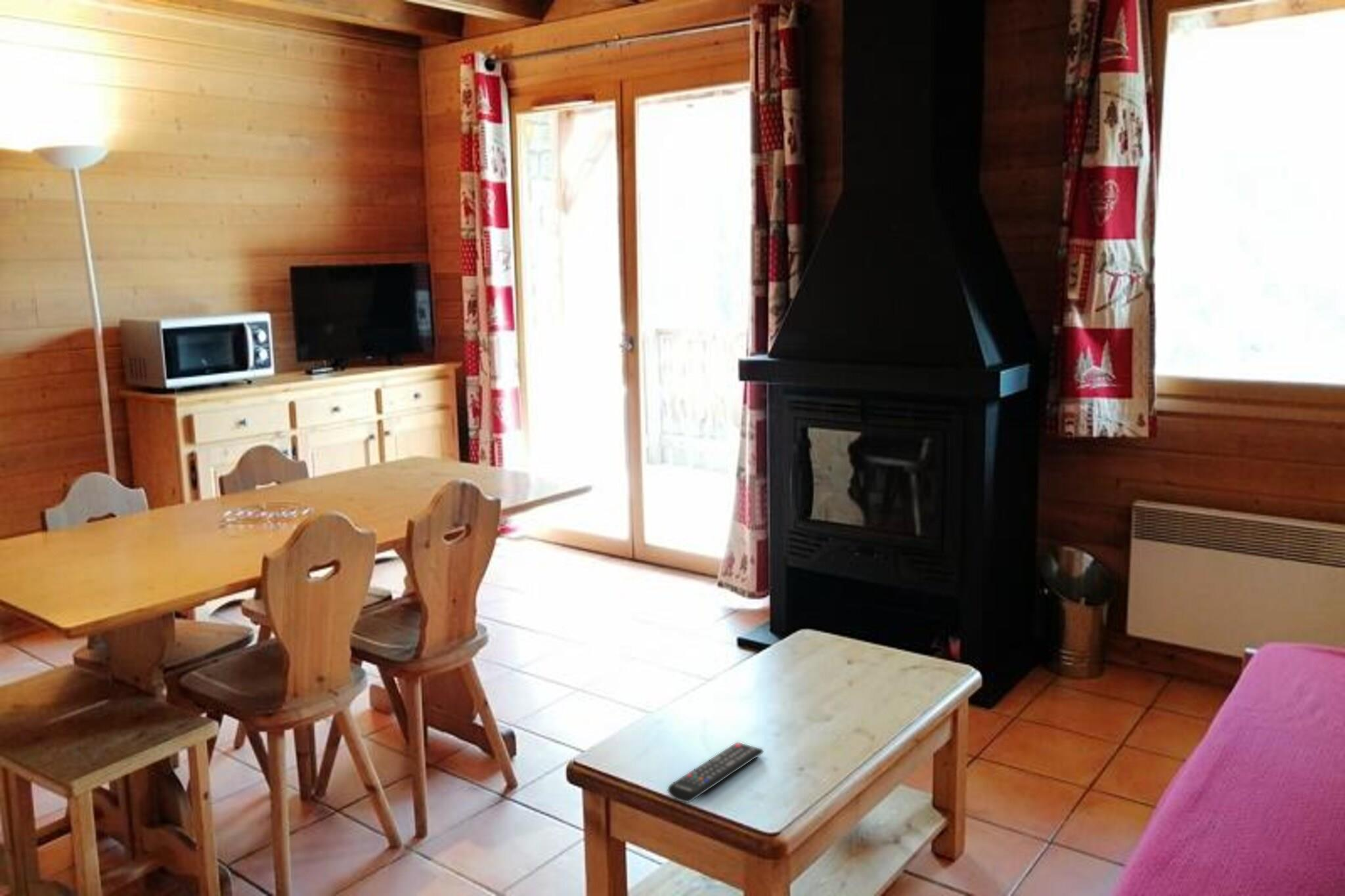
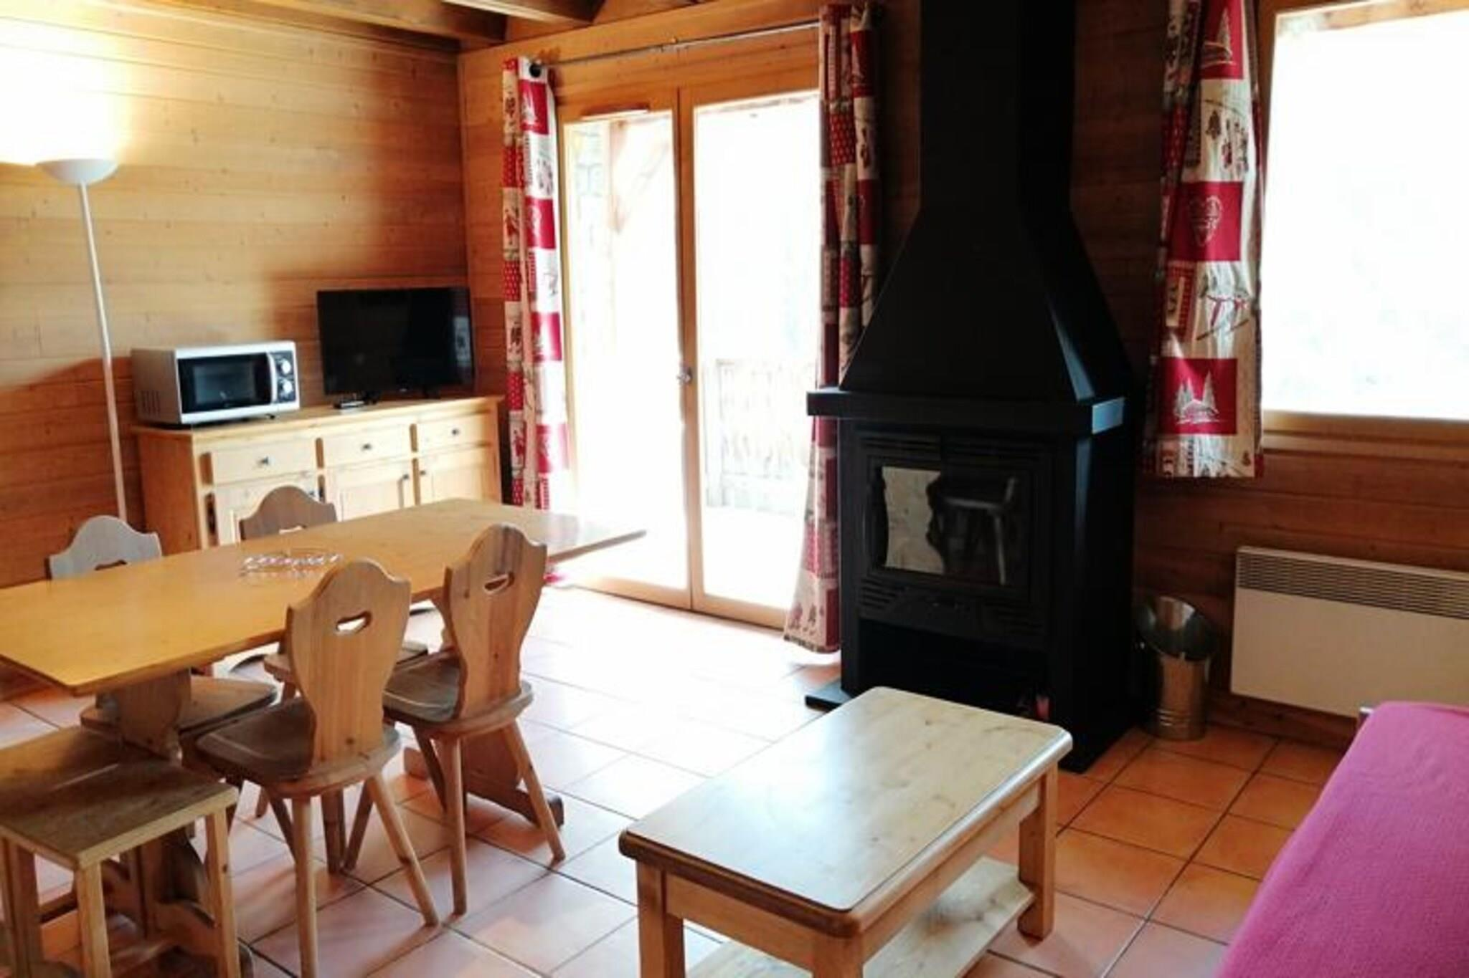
- remote control (717, 771)
